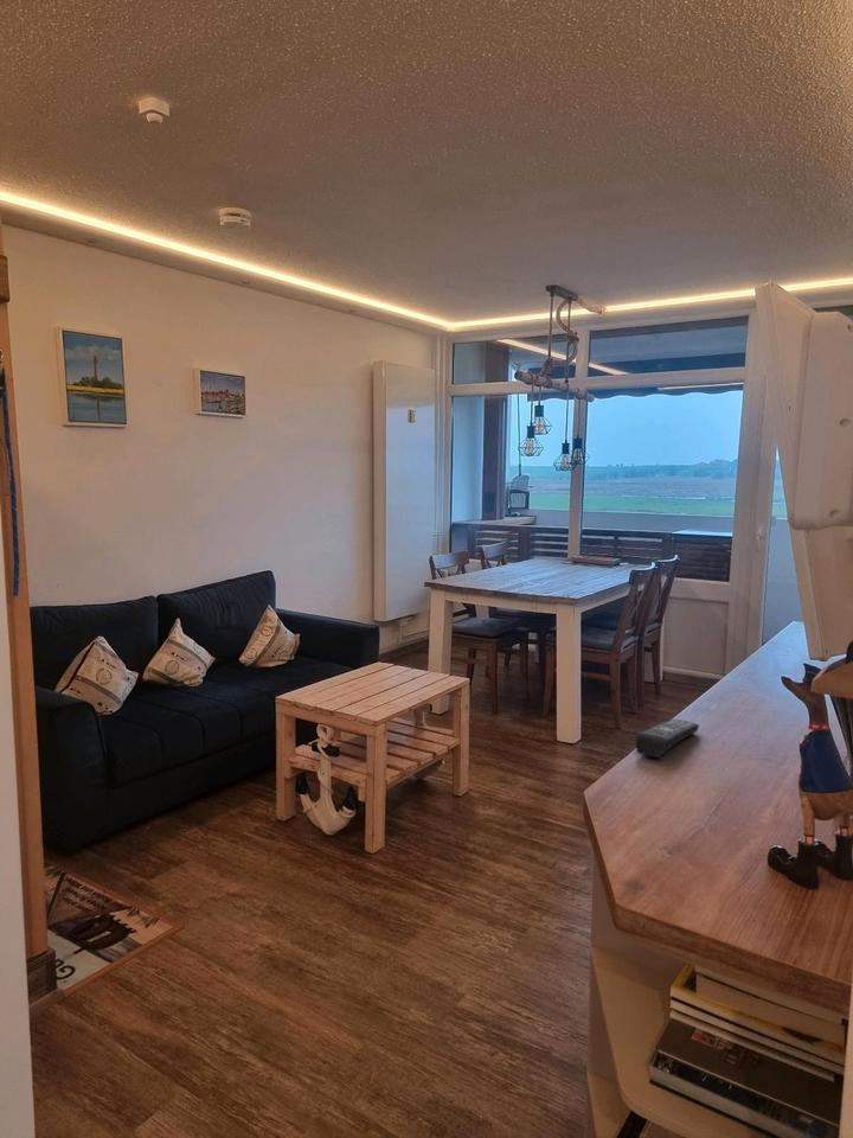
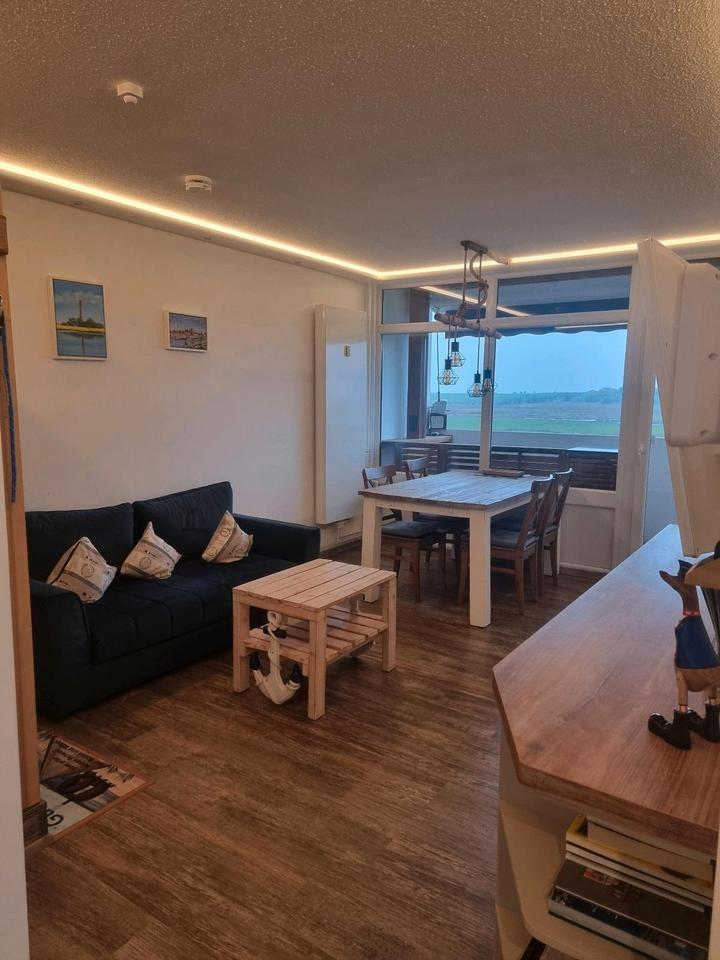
- remote control (667, 734)
